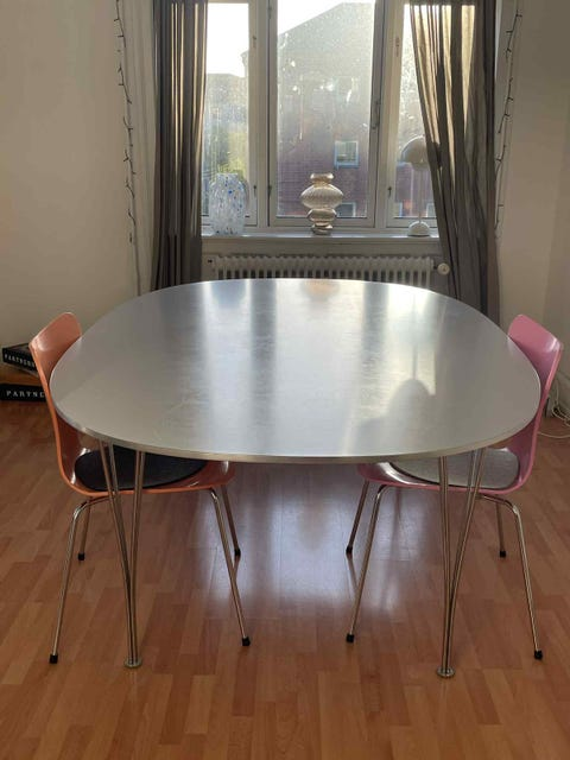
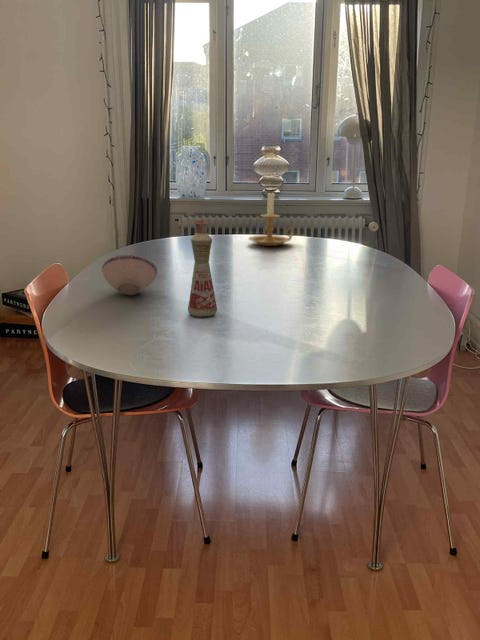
+ bottle (202, 267)
+ bowl (129, 272)
+ candle holder (270, 217)
